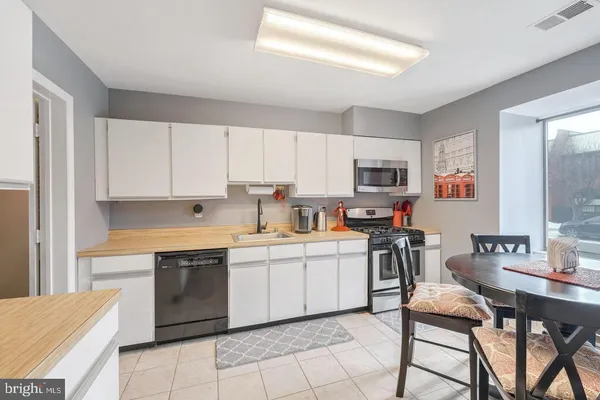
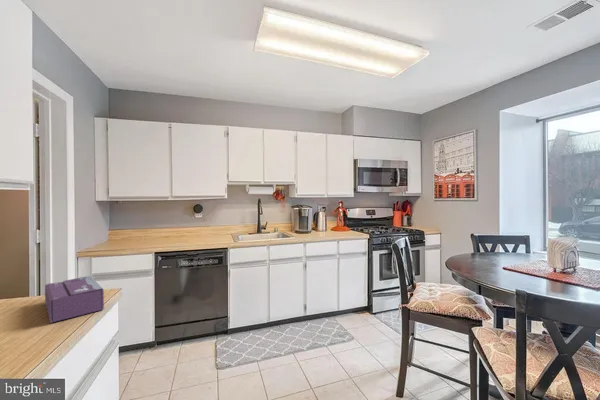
+ tissue box (73, 296)
